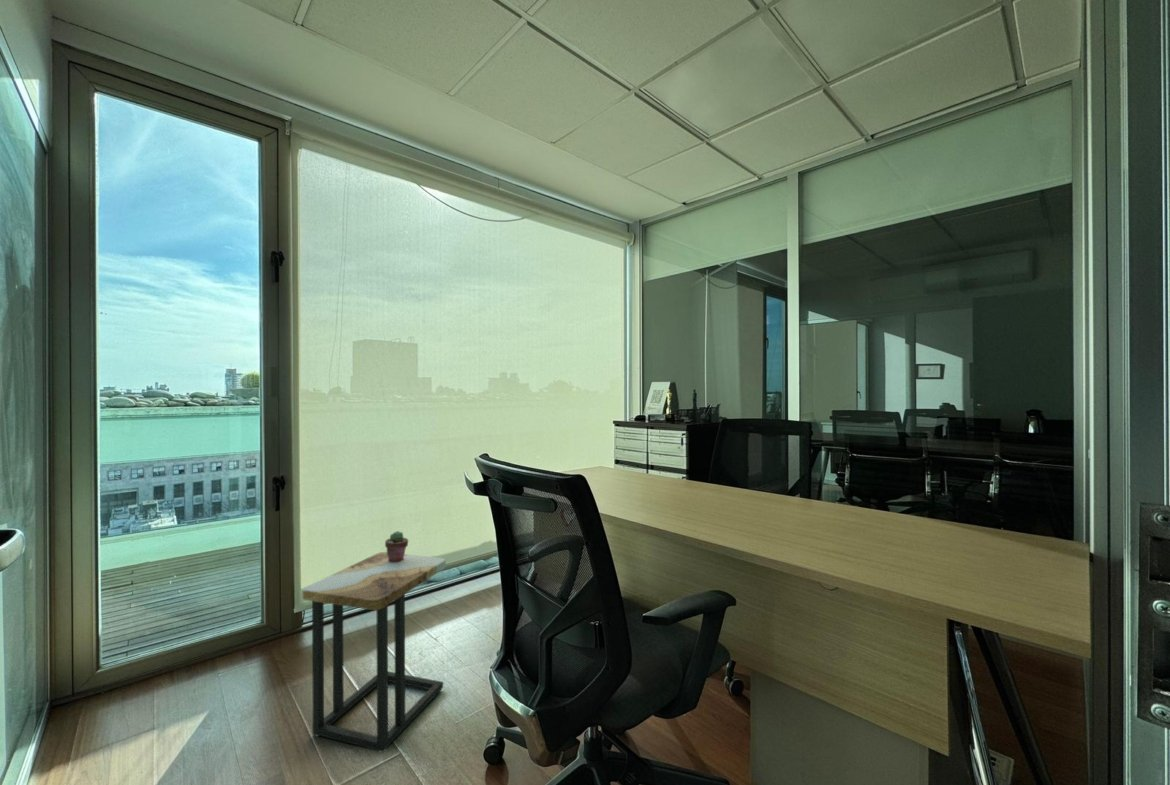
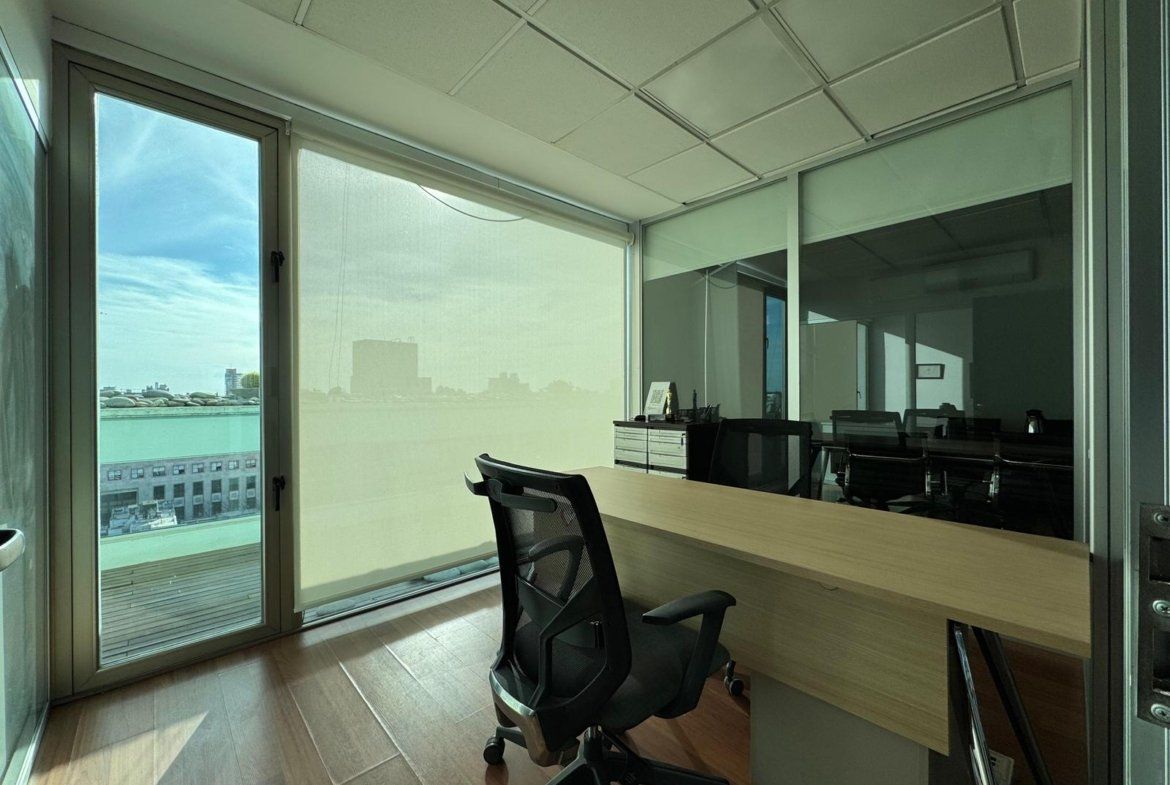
- potted succulent (396, 545)
- side table (380, 642)
